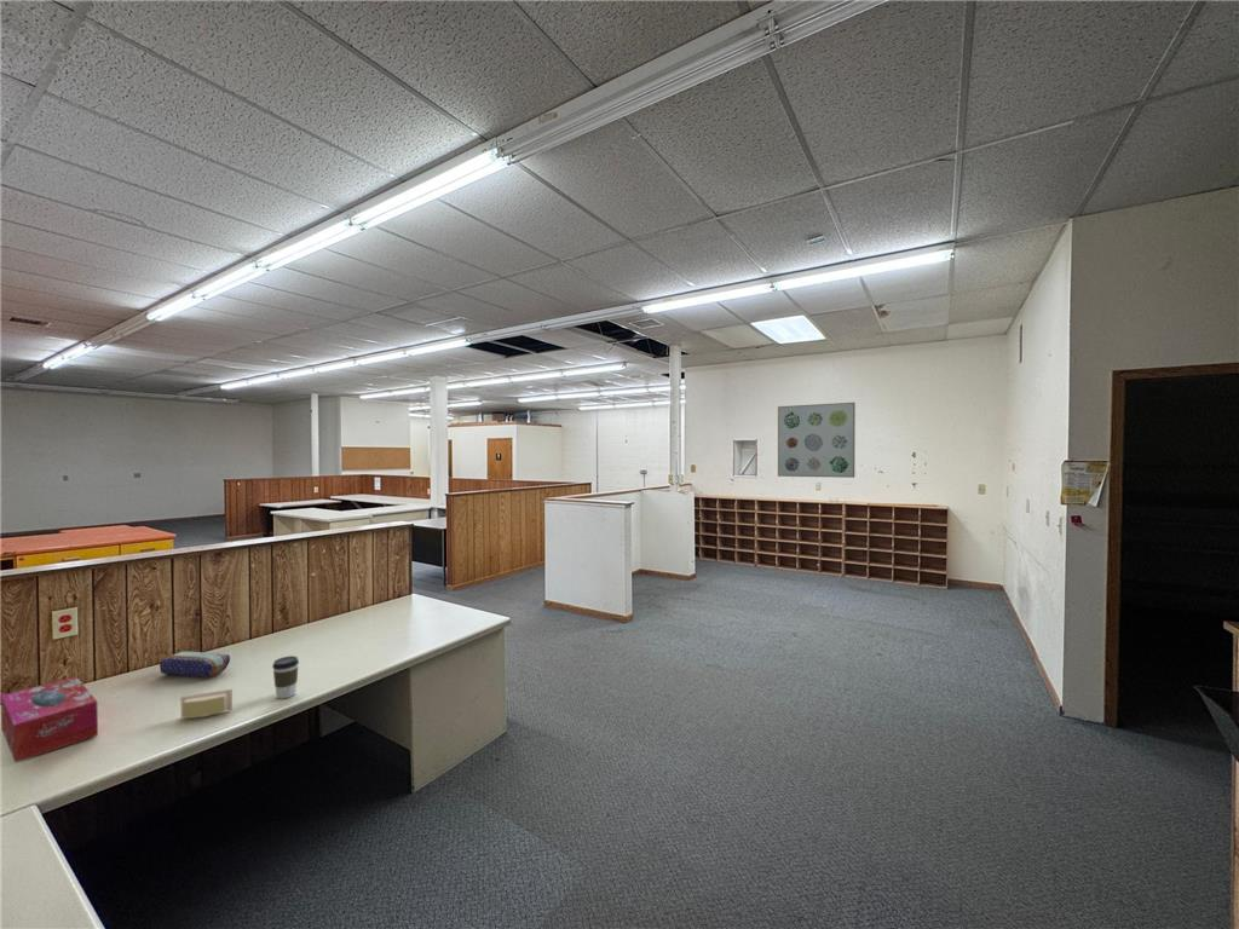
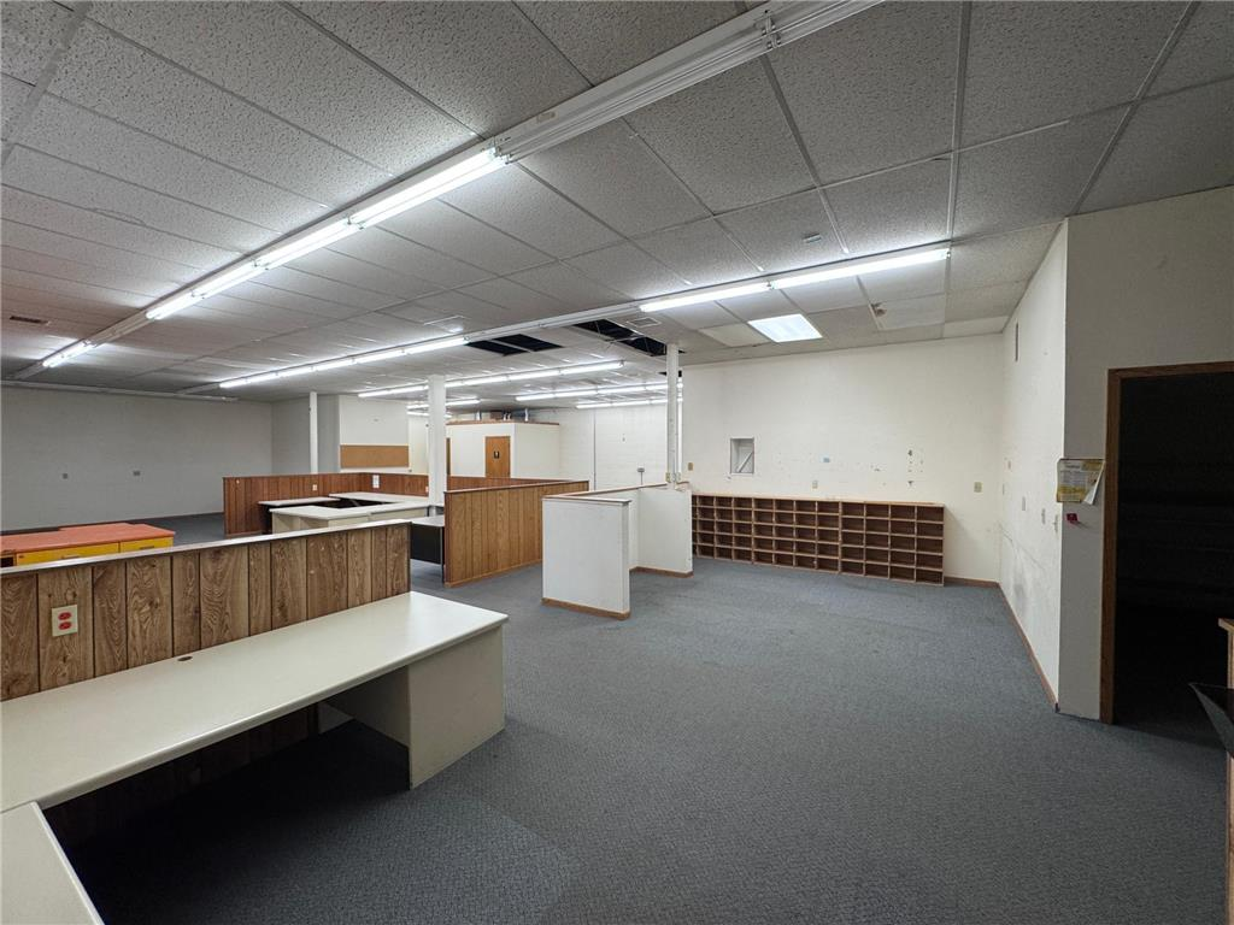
- pencil case (195, 663)
- tissue box (48, 715)
- coffee cup (286, 676)
- sticky notes (204, 705)
- wall art (814, 440)
